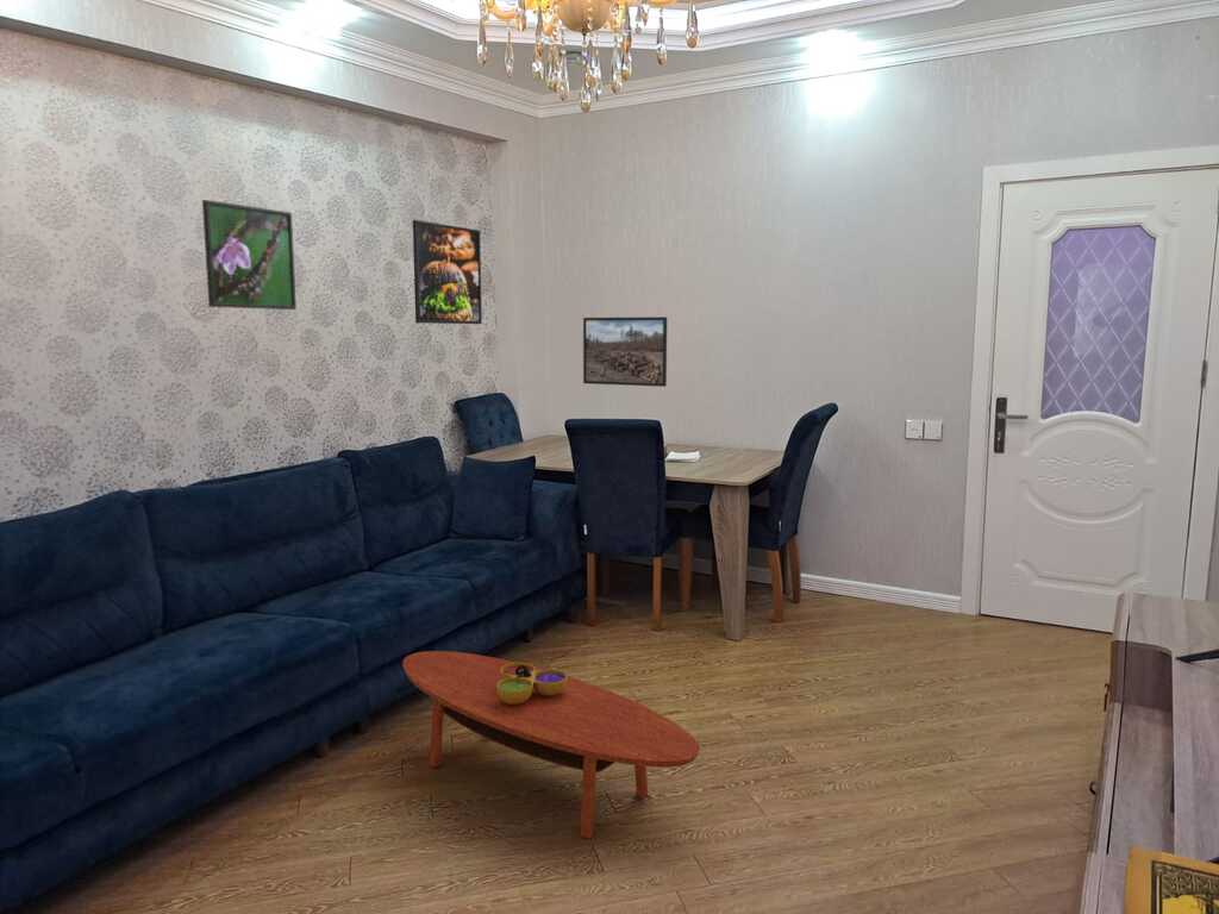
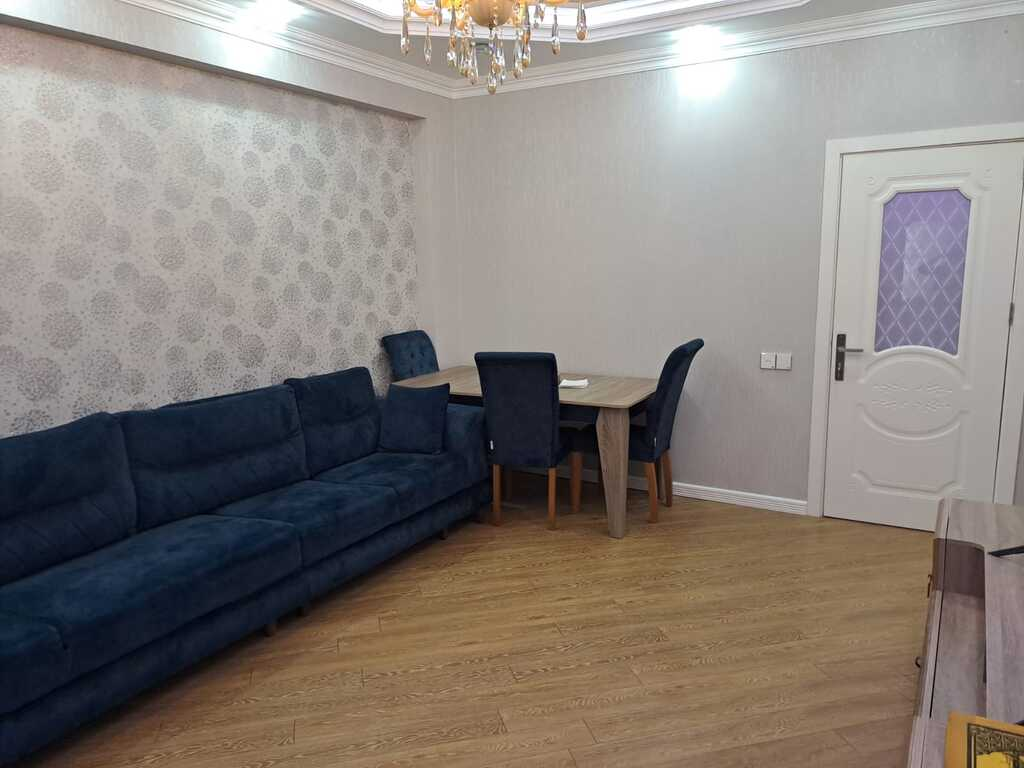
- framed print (624, 351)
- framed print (449, 275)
- coffee table (535, 738)
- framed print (251, 257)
- decorative bowl (524, 676)
